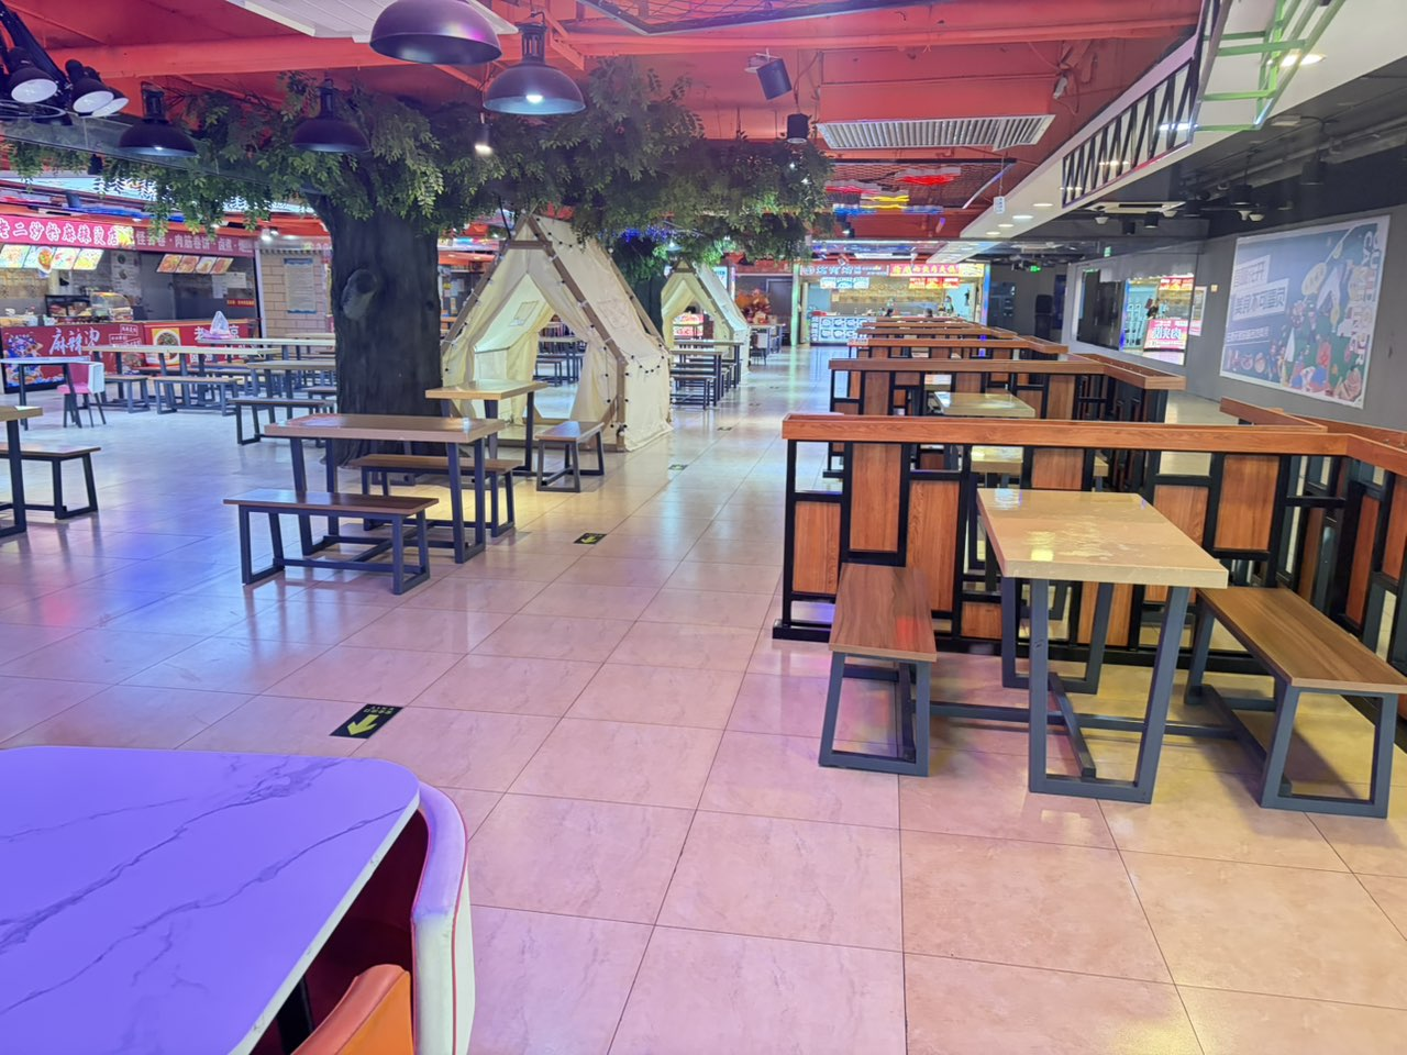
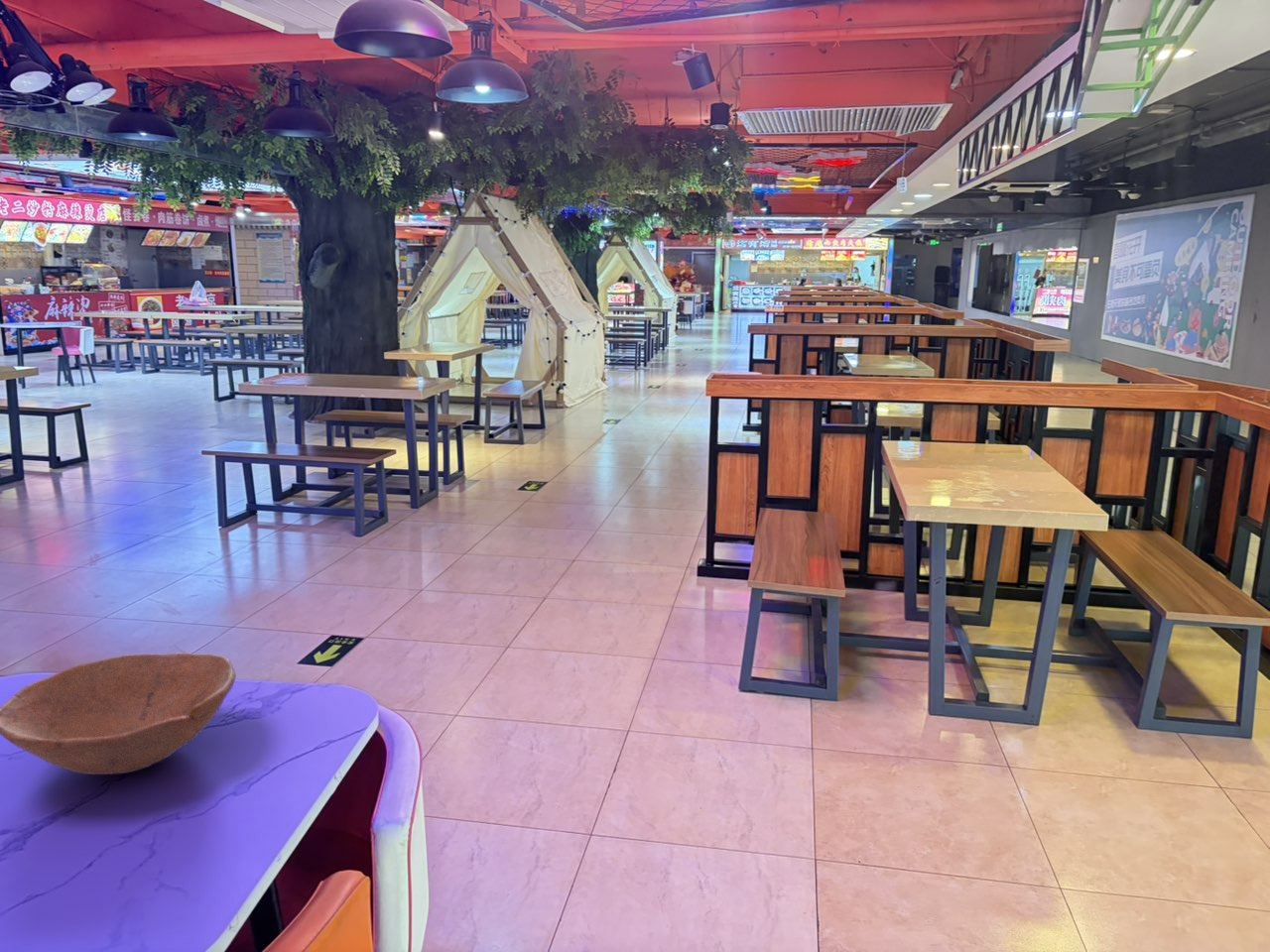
+ bowl (124, 722)
